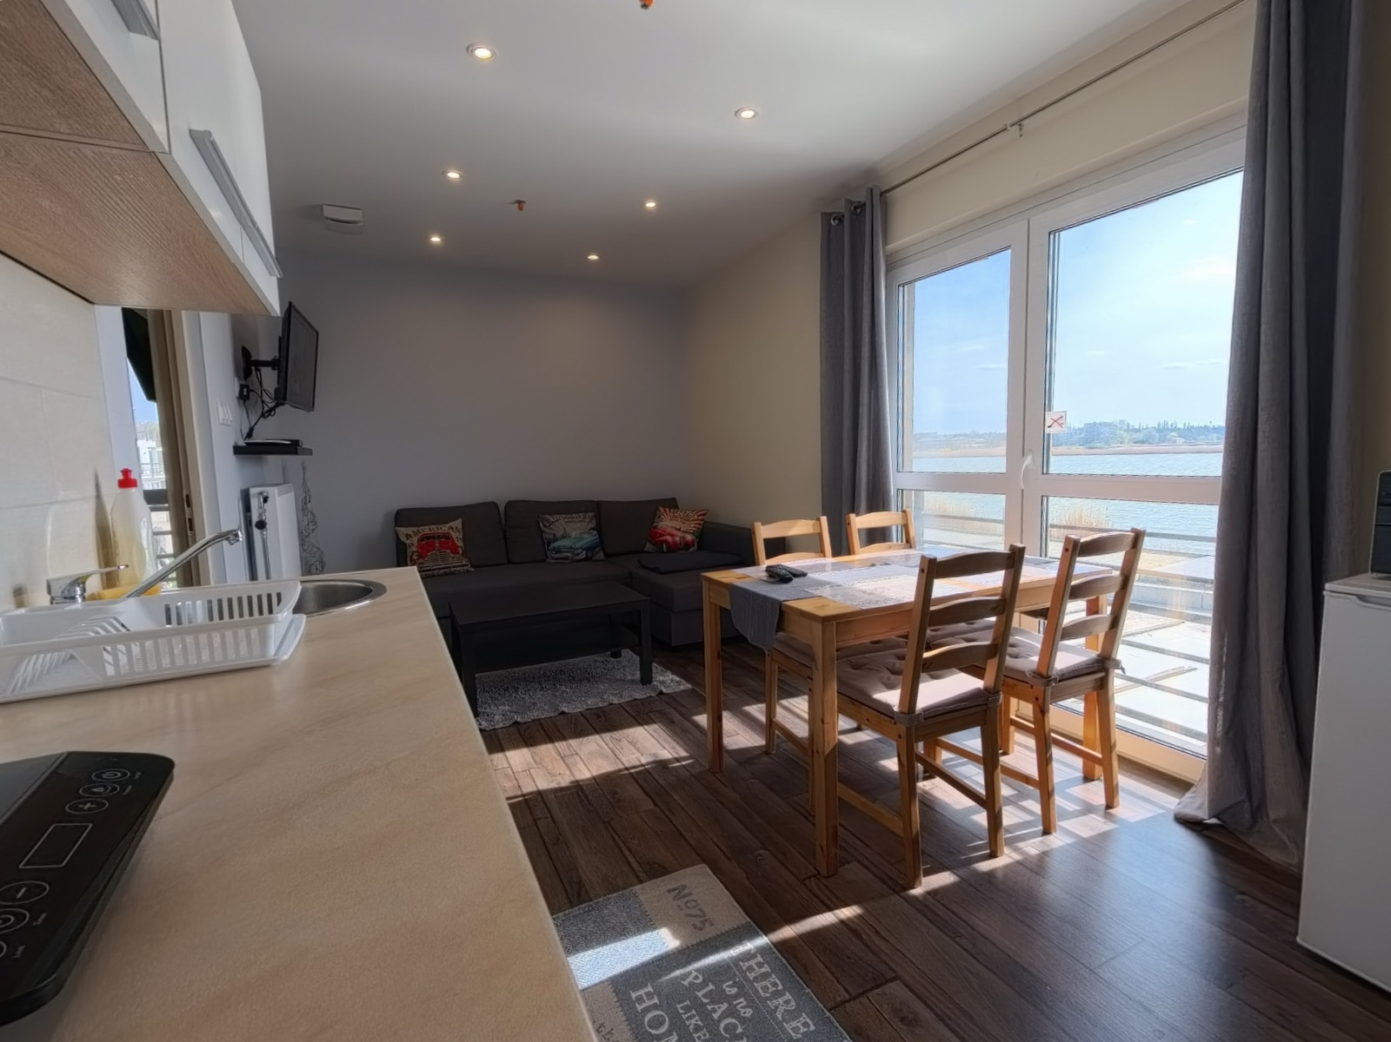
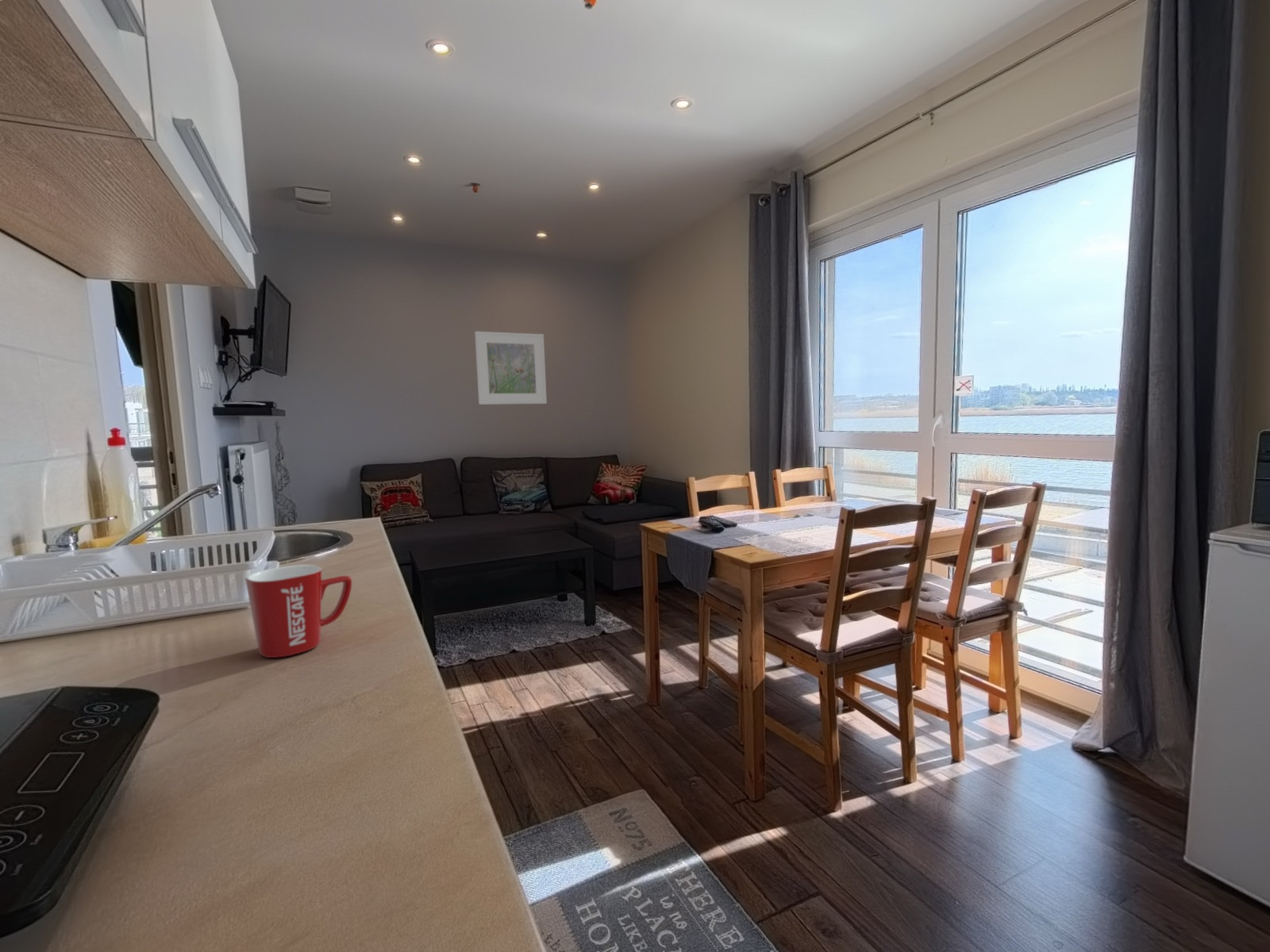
+ mug (304, 606)
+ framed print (511, 368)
